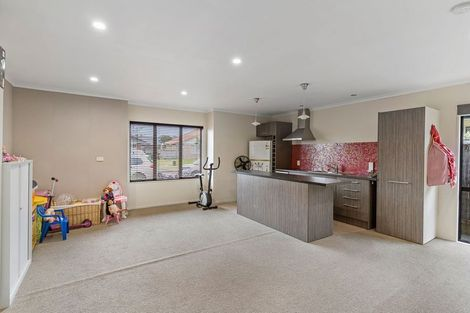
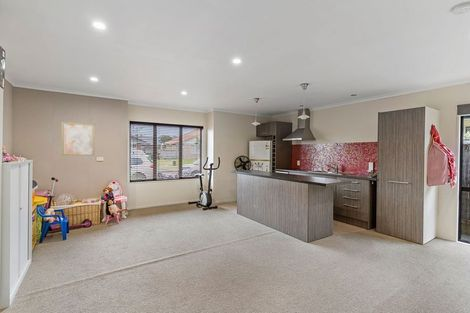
+ wall art (78, 139)
